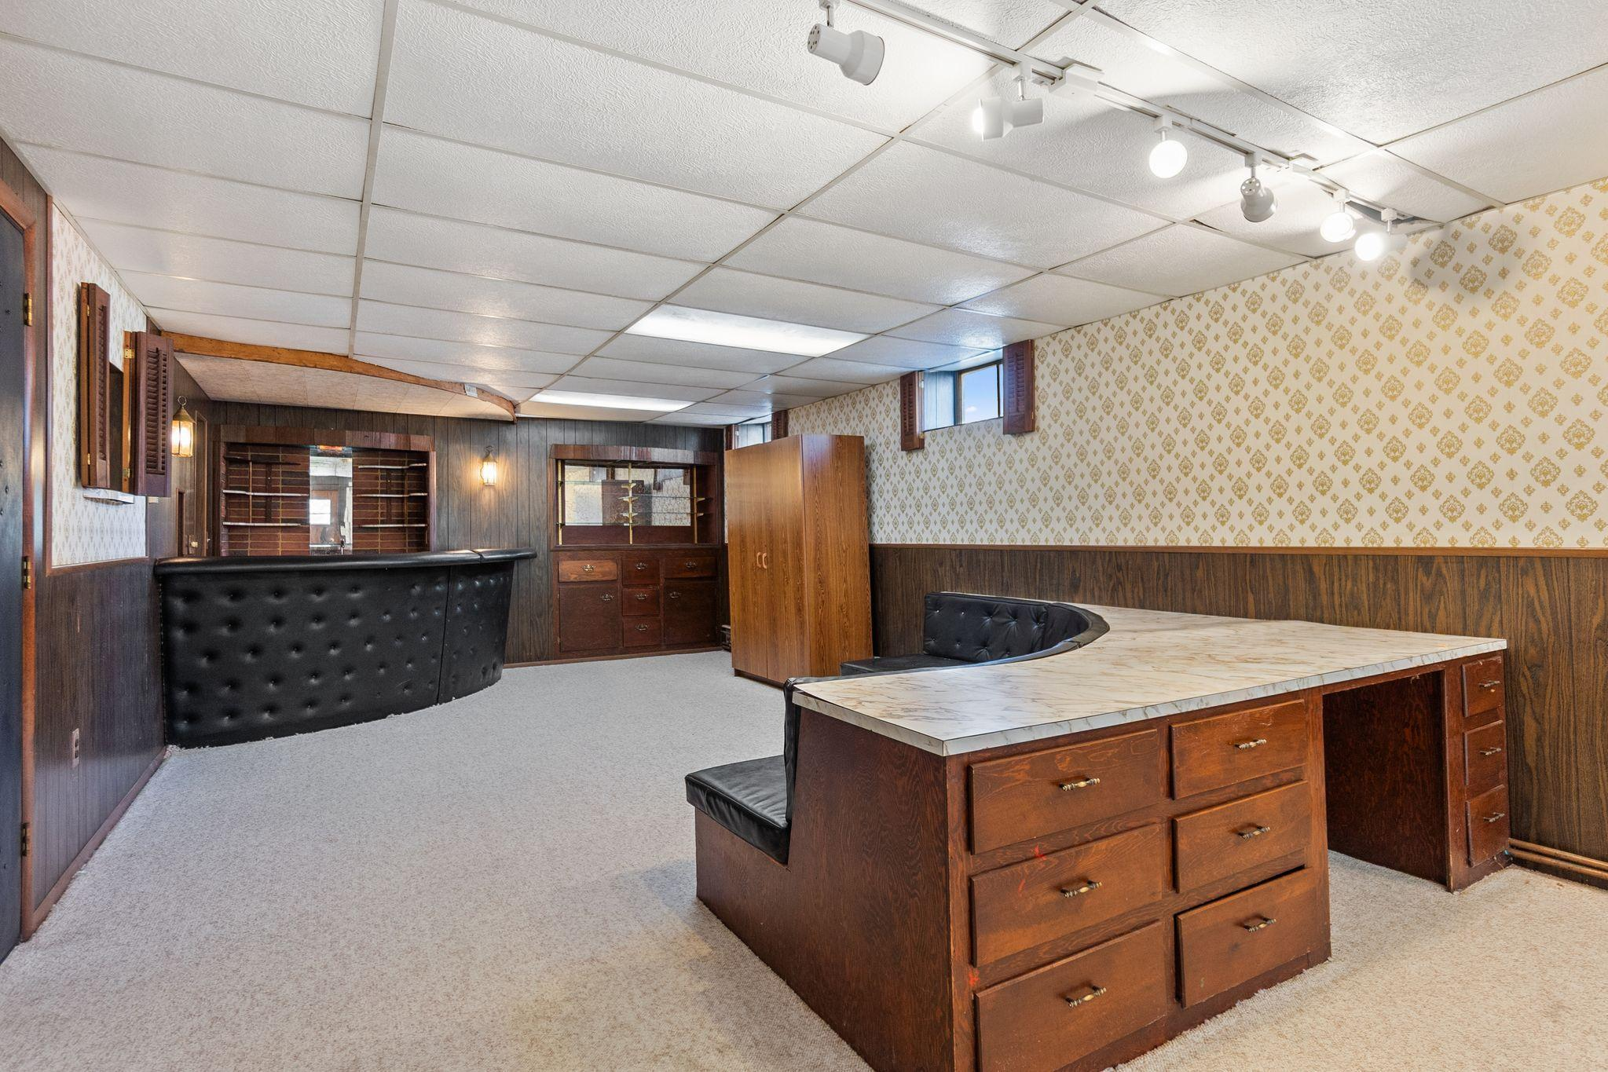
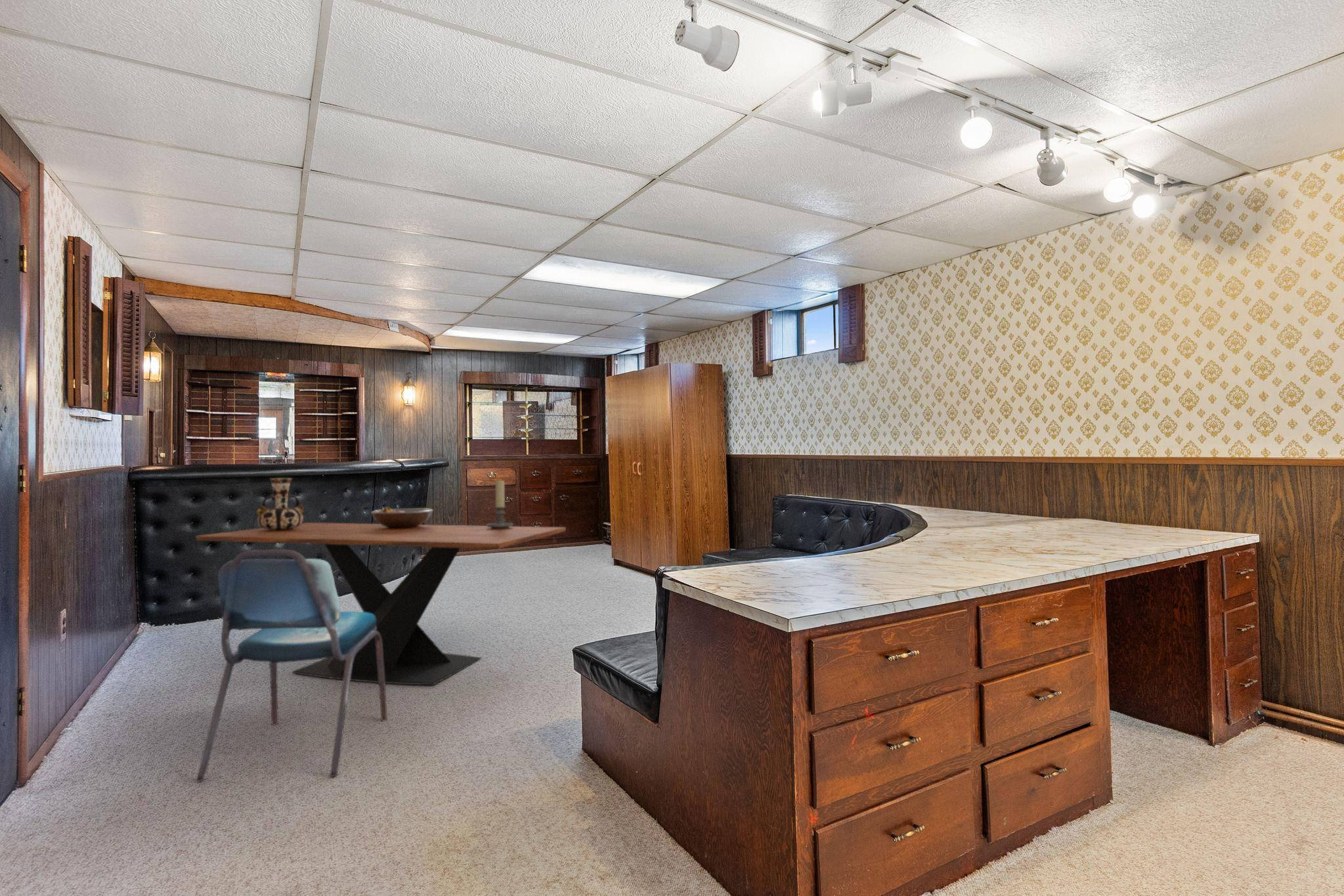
+ dining table (388, 599)
+ fruit bowl (402, 516)
+ vase (280, 503)
+ candle holder (500, 503)
+ dining chair (301, 643)
